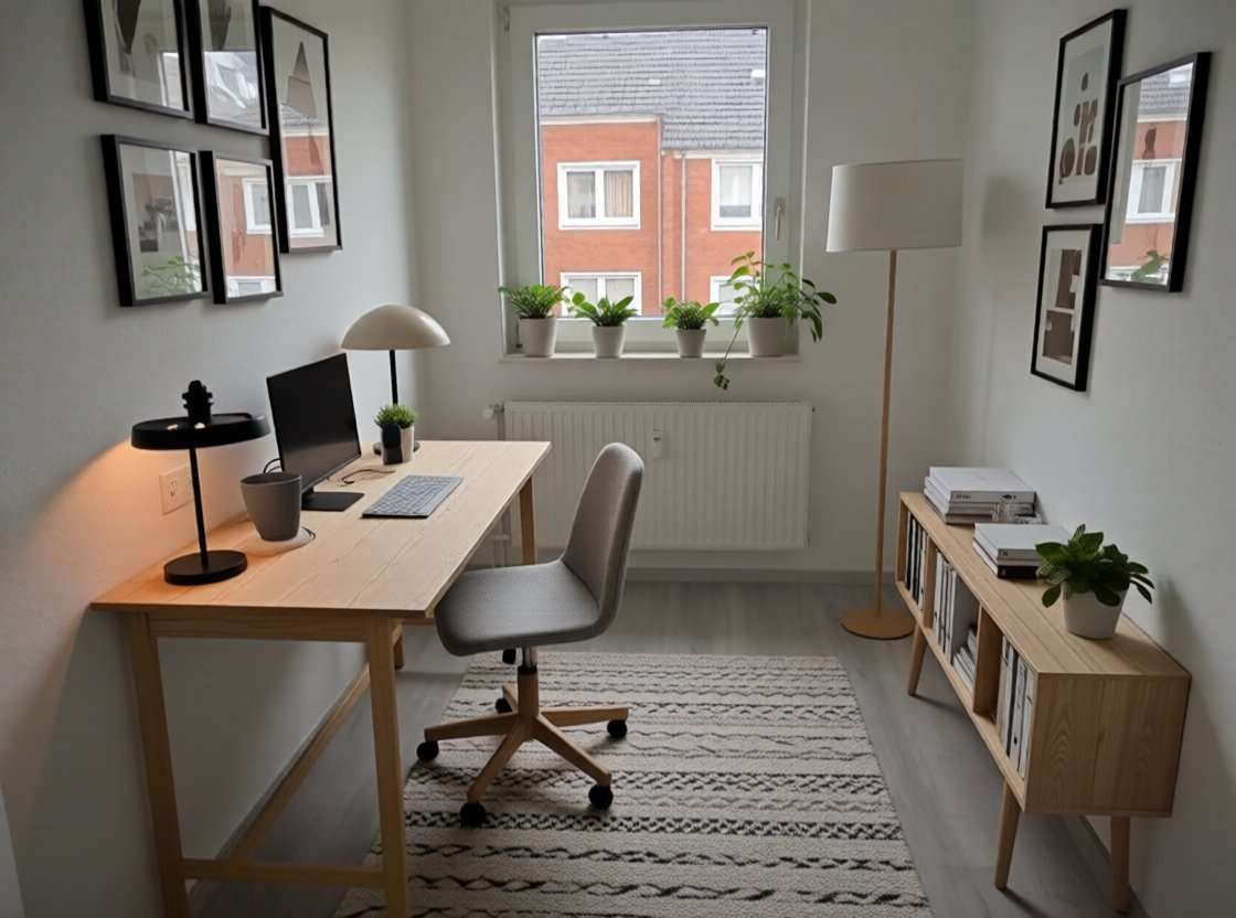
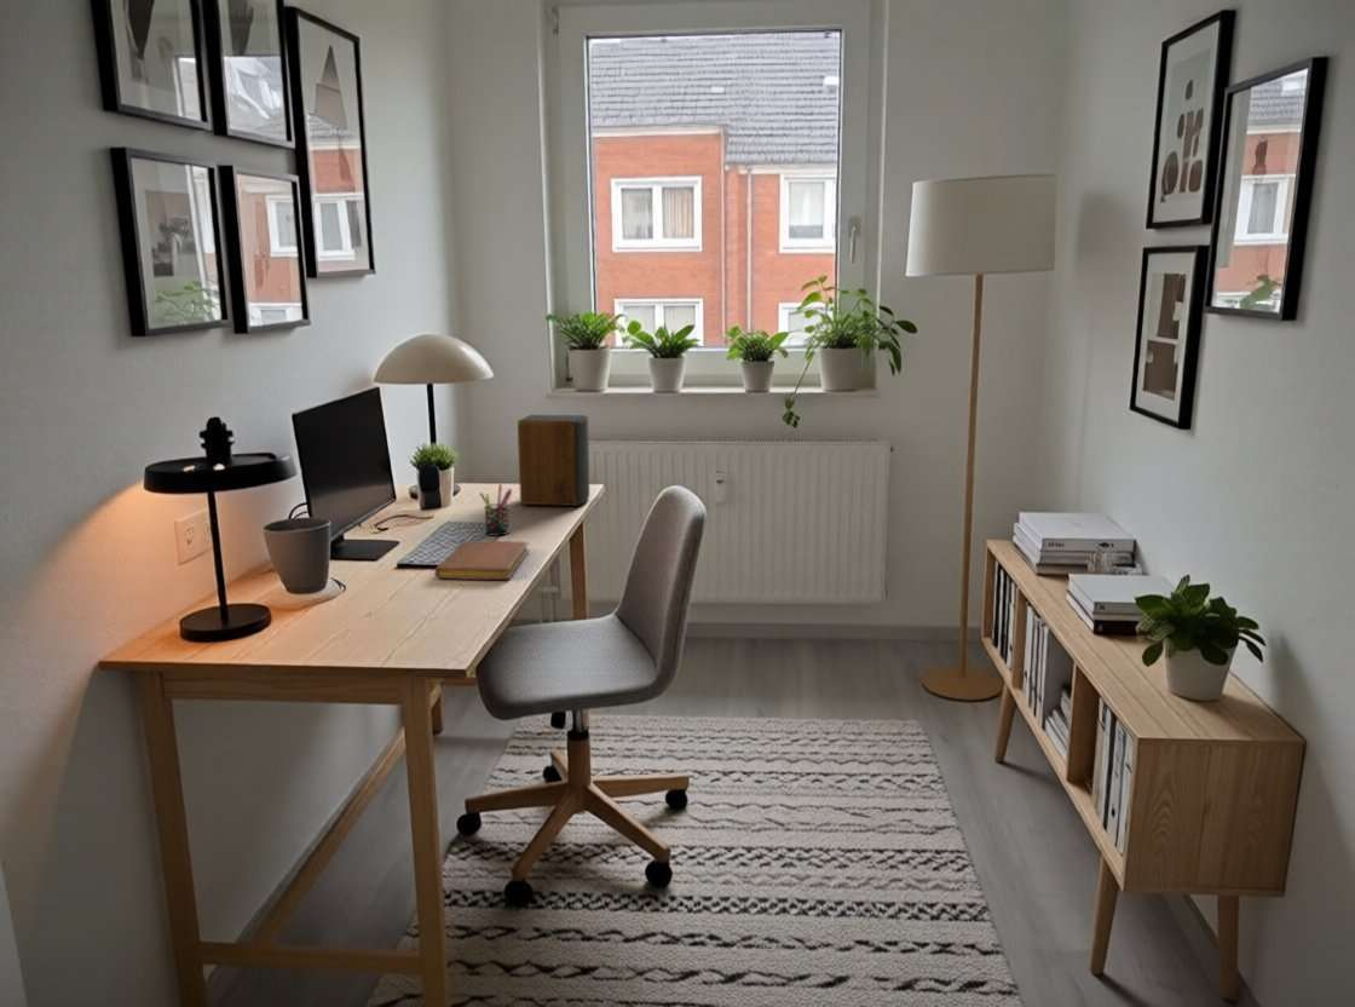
+ notebook (484, 558)
+ pen holder (494, 508)
+ speaker (553, 460)
